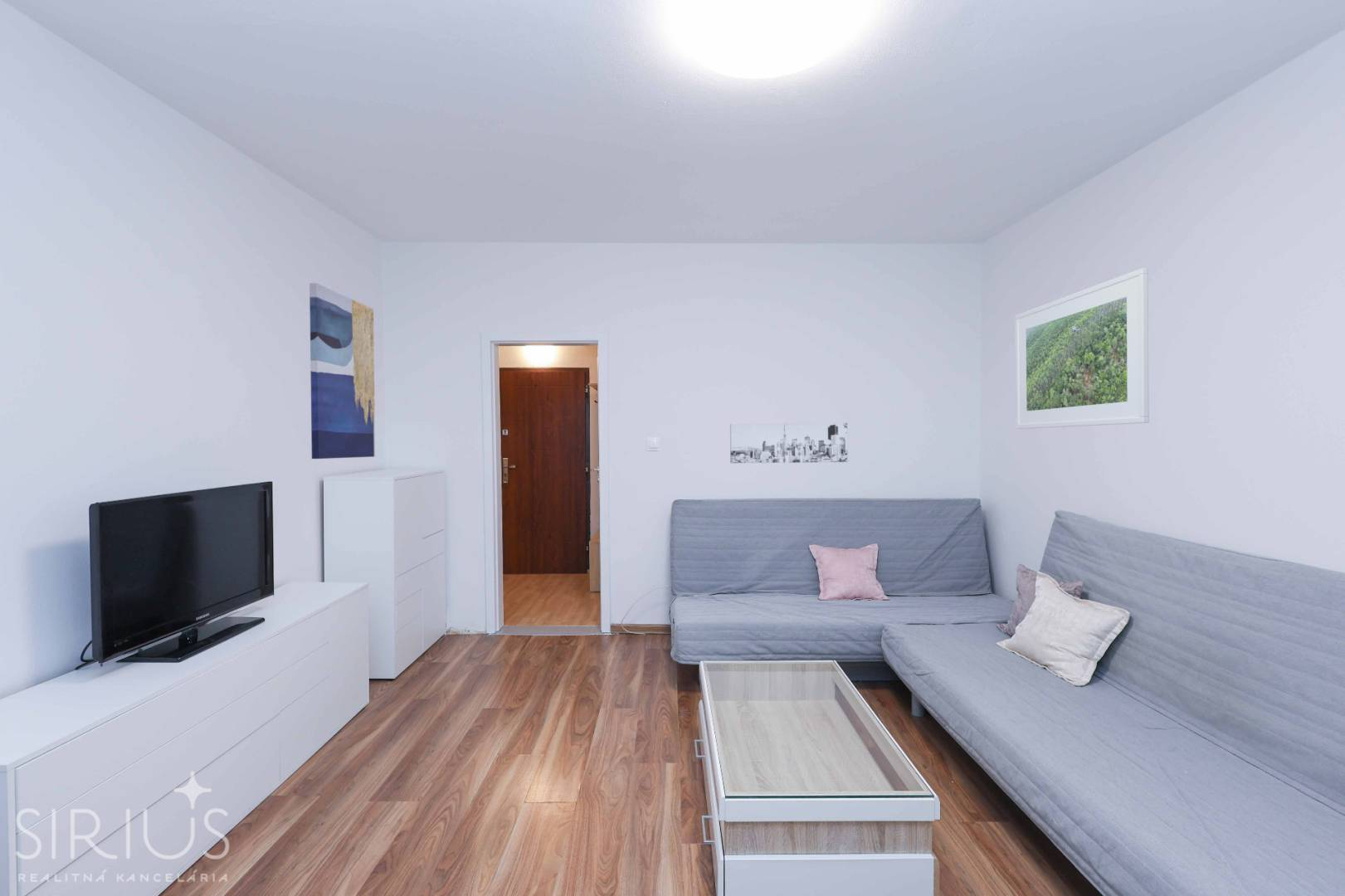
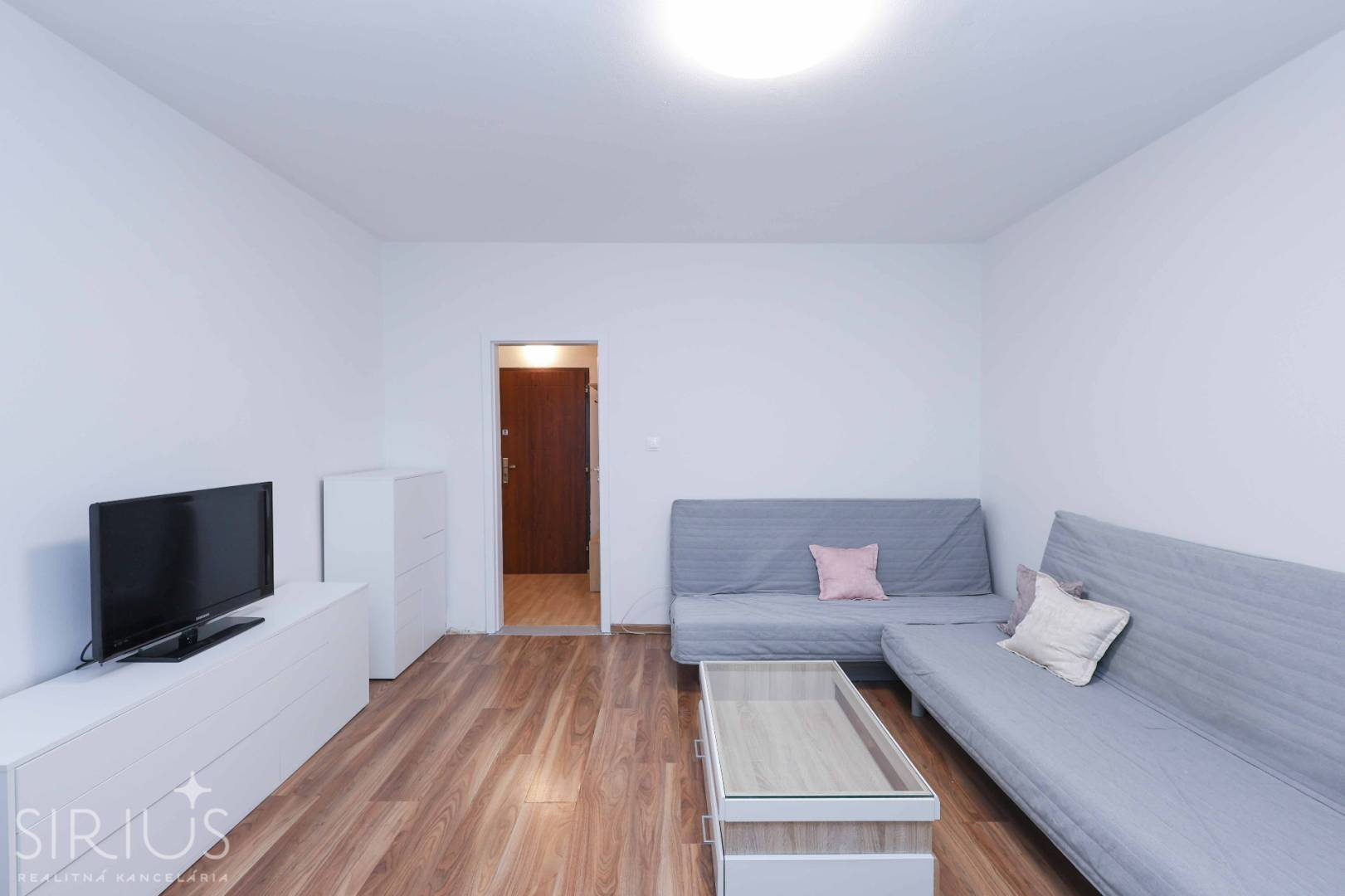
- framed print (1071, 361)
- wall art (788, 443)
- wall art (345, 377)
